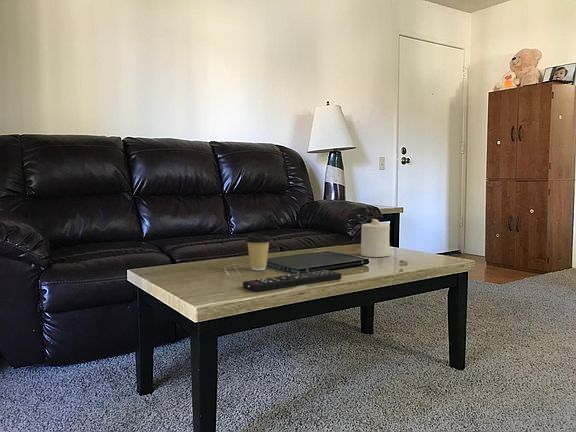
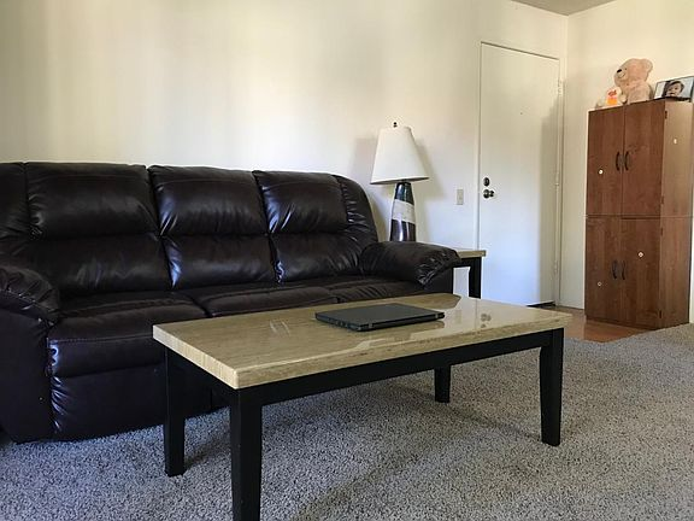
- coffee cup (258, 252)
- remote control (293, 279)
- candle (375, 236)
